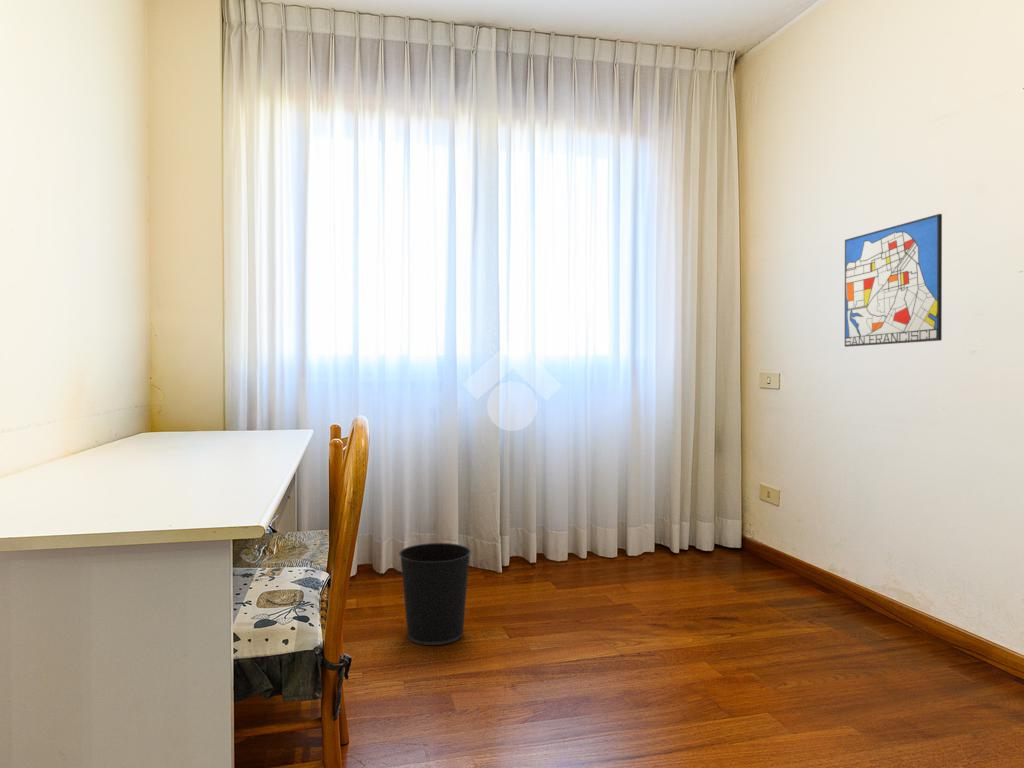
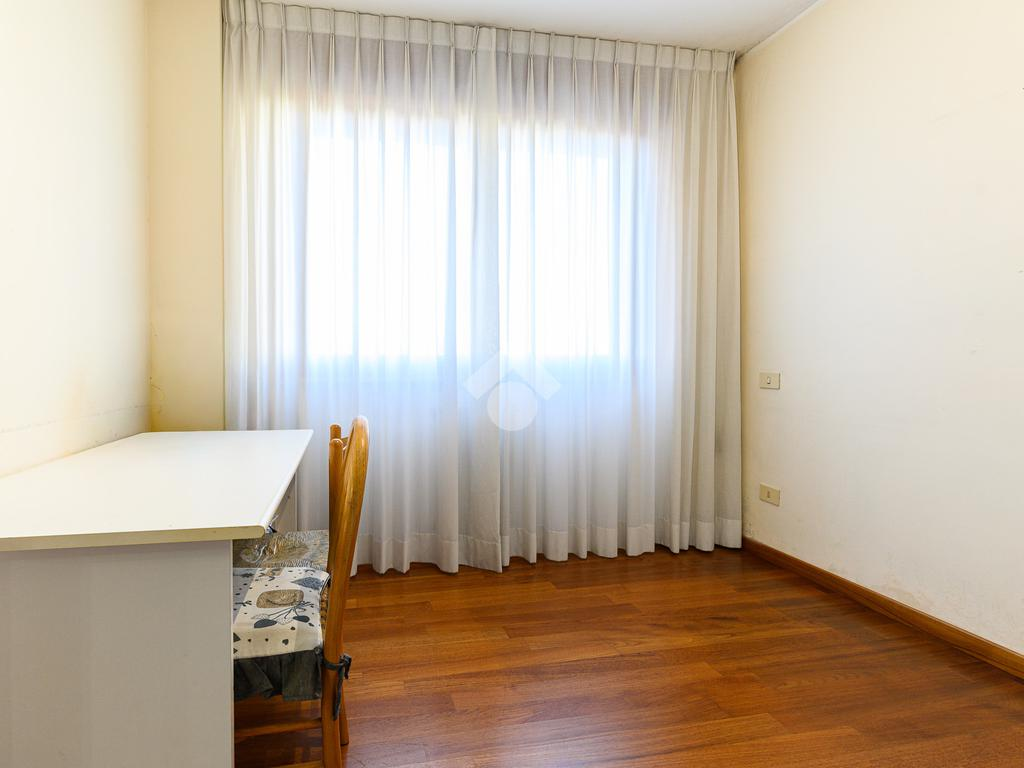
- wall art (888, 285)
- wastebasket (435, 592)
